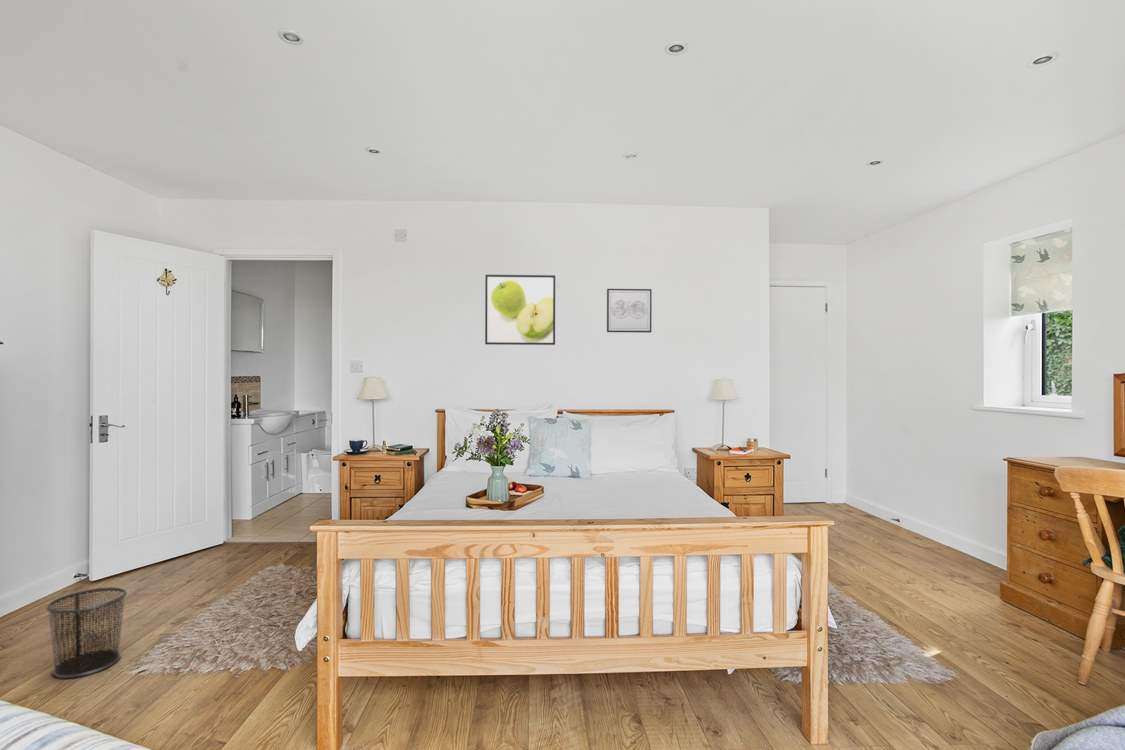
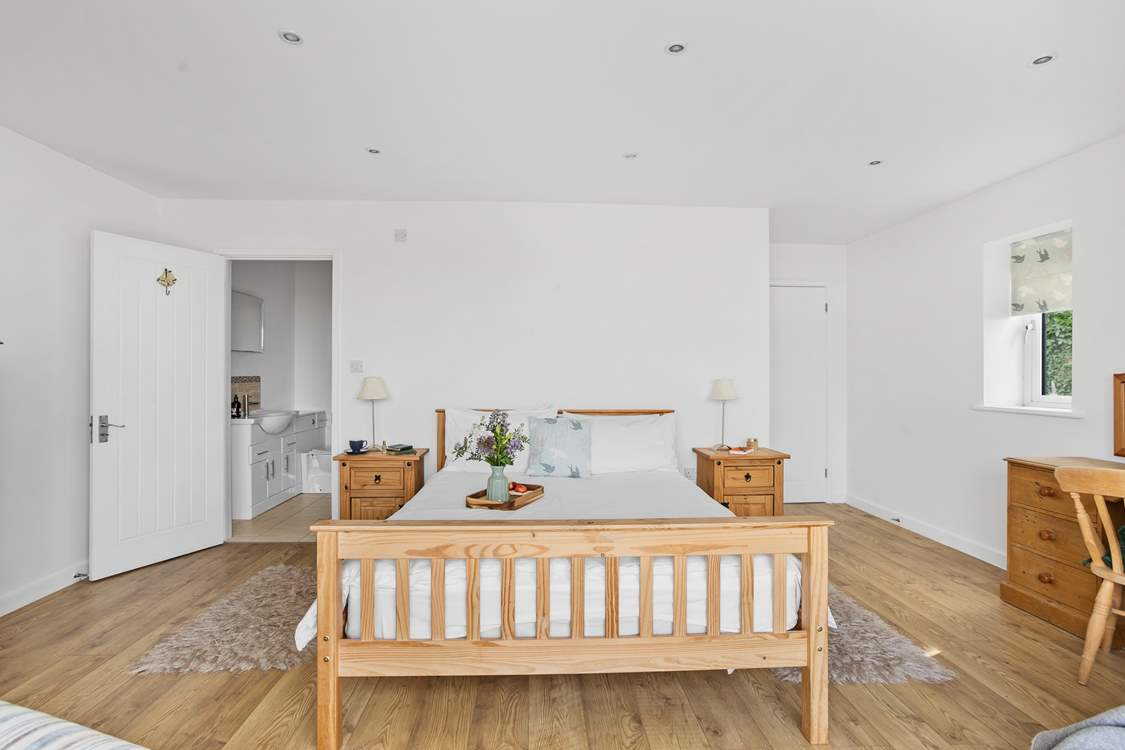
- wall art (629, 310)
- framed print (520, 309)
- waste bin (87, 631)
